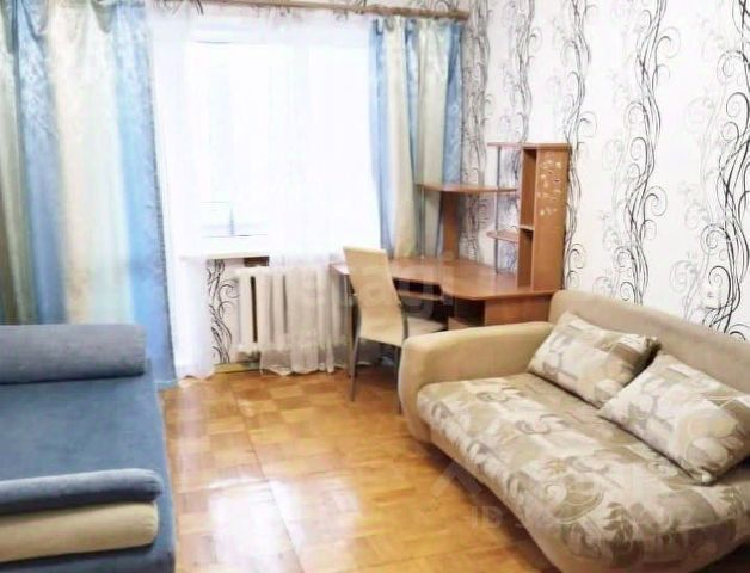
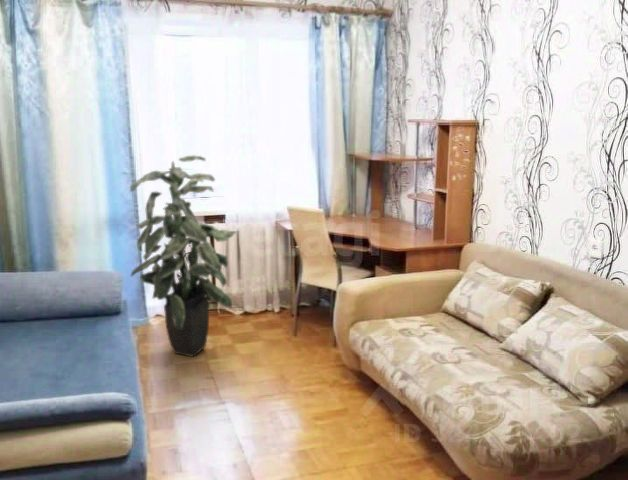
+ indoor plant (187, 258)
